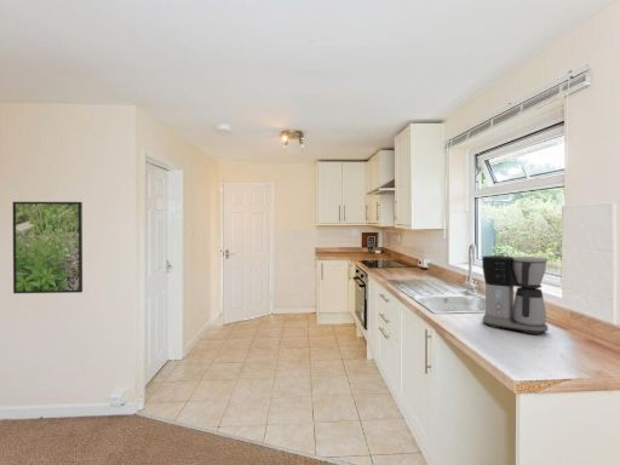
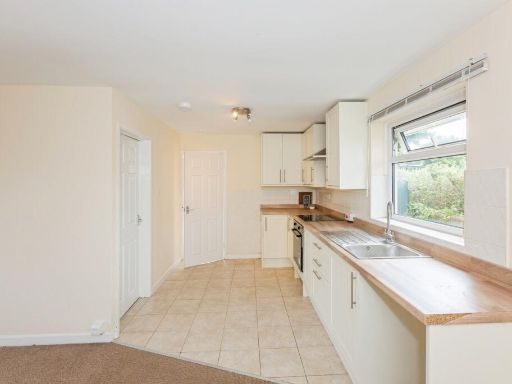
- coffee maker (512, 292)
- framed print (47, 247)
